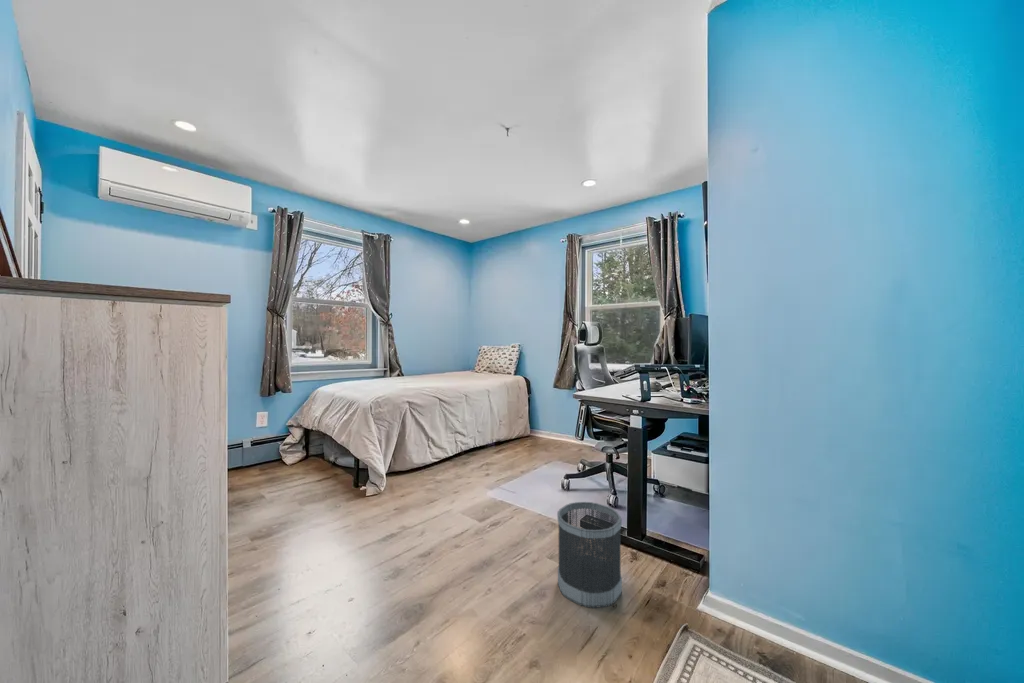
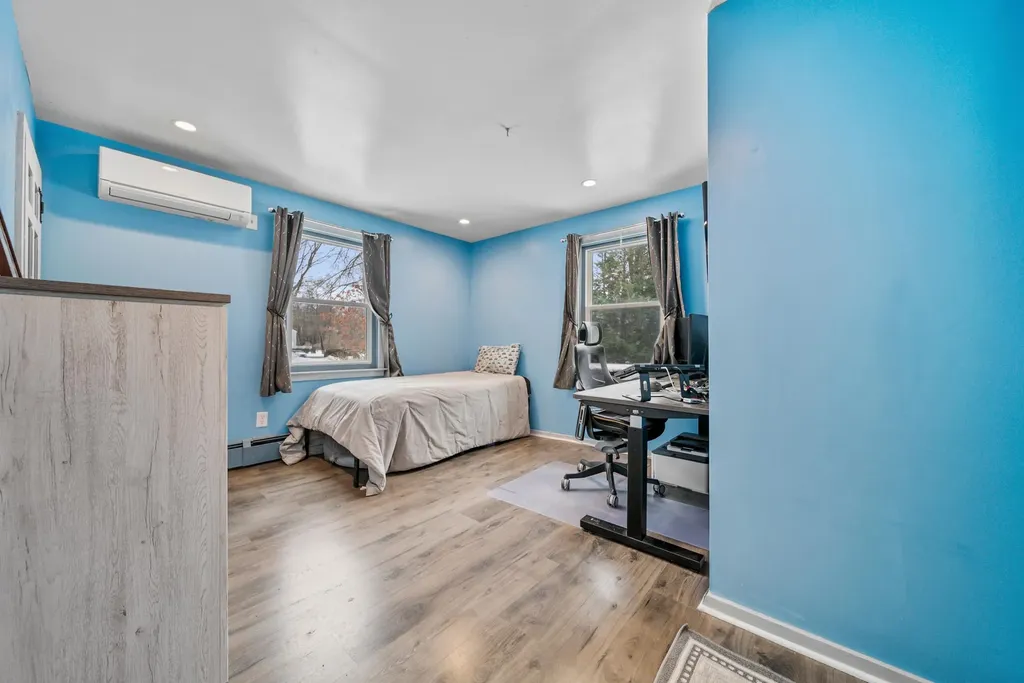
- wastebasket (589, 550)
